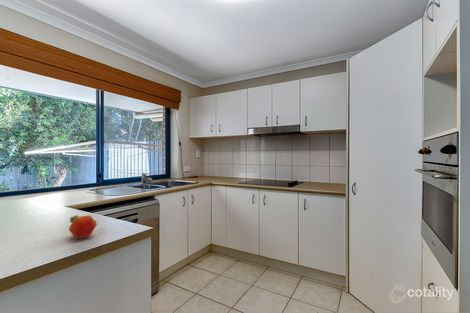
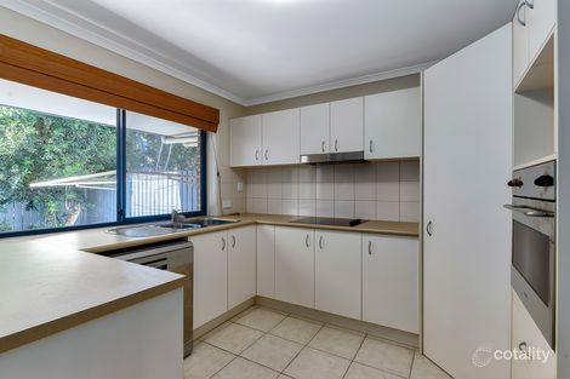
- fruit (83, 225)
